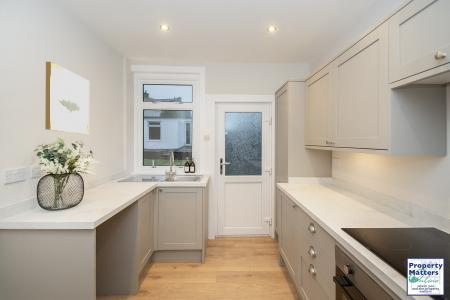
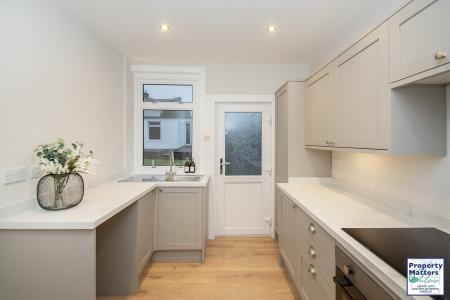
- wall art (69, 102)
